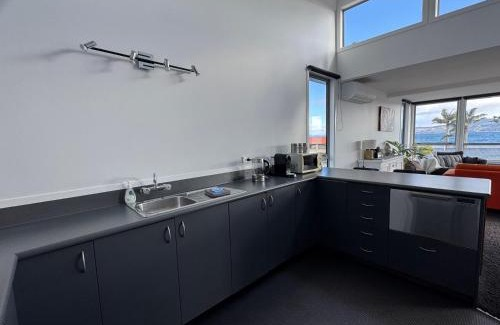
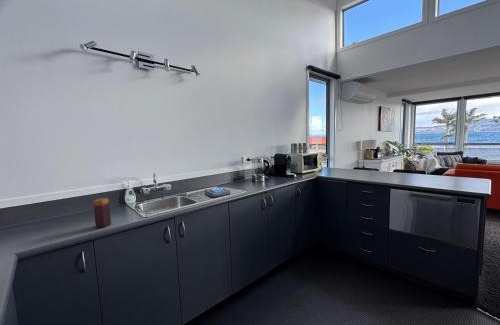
+ candle (102, 212)
